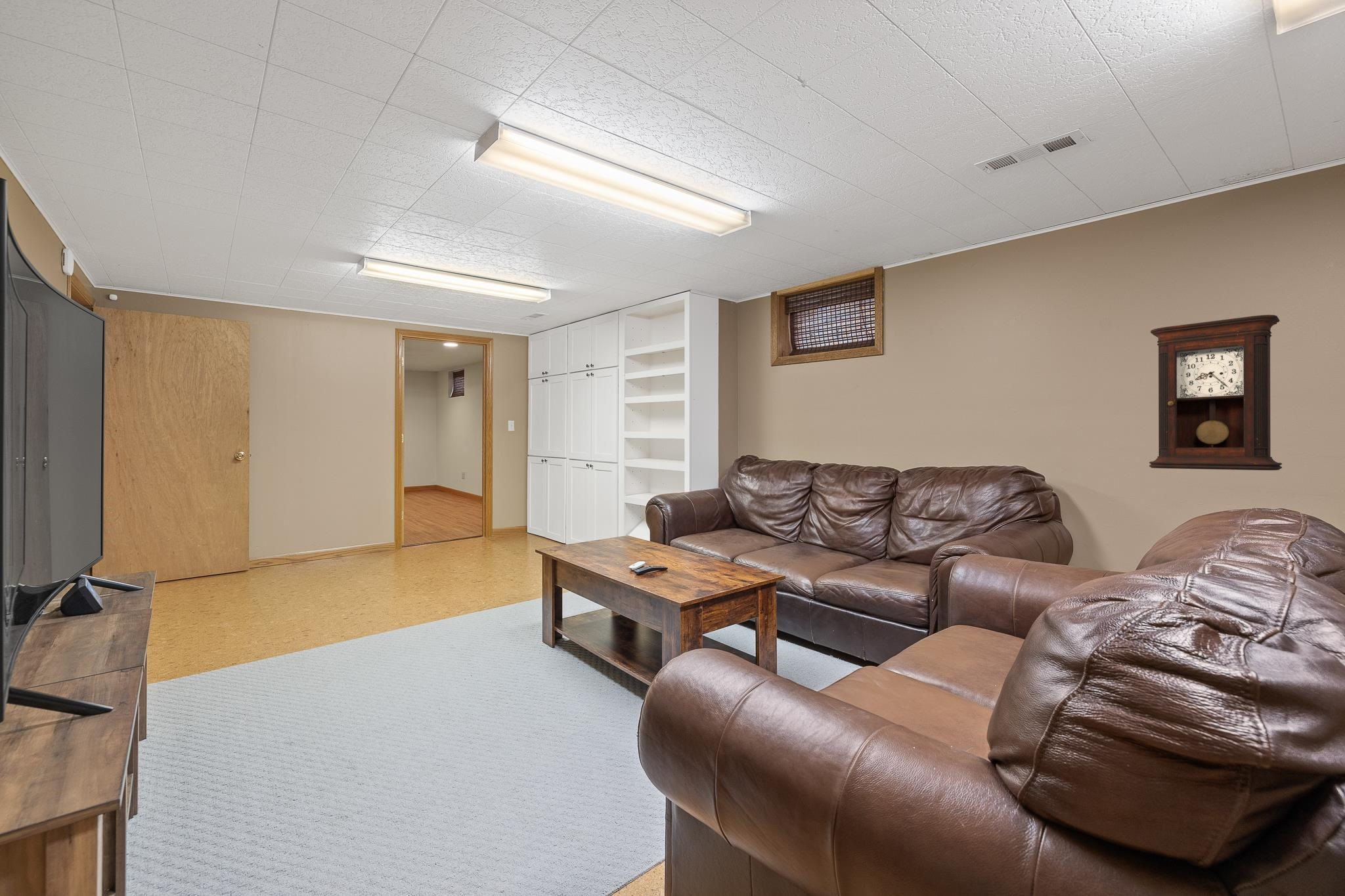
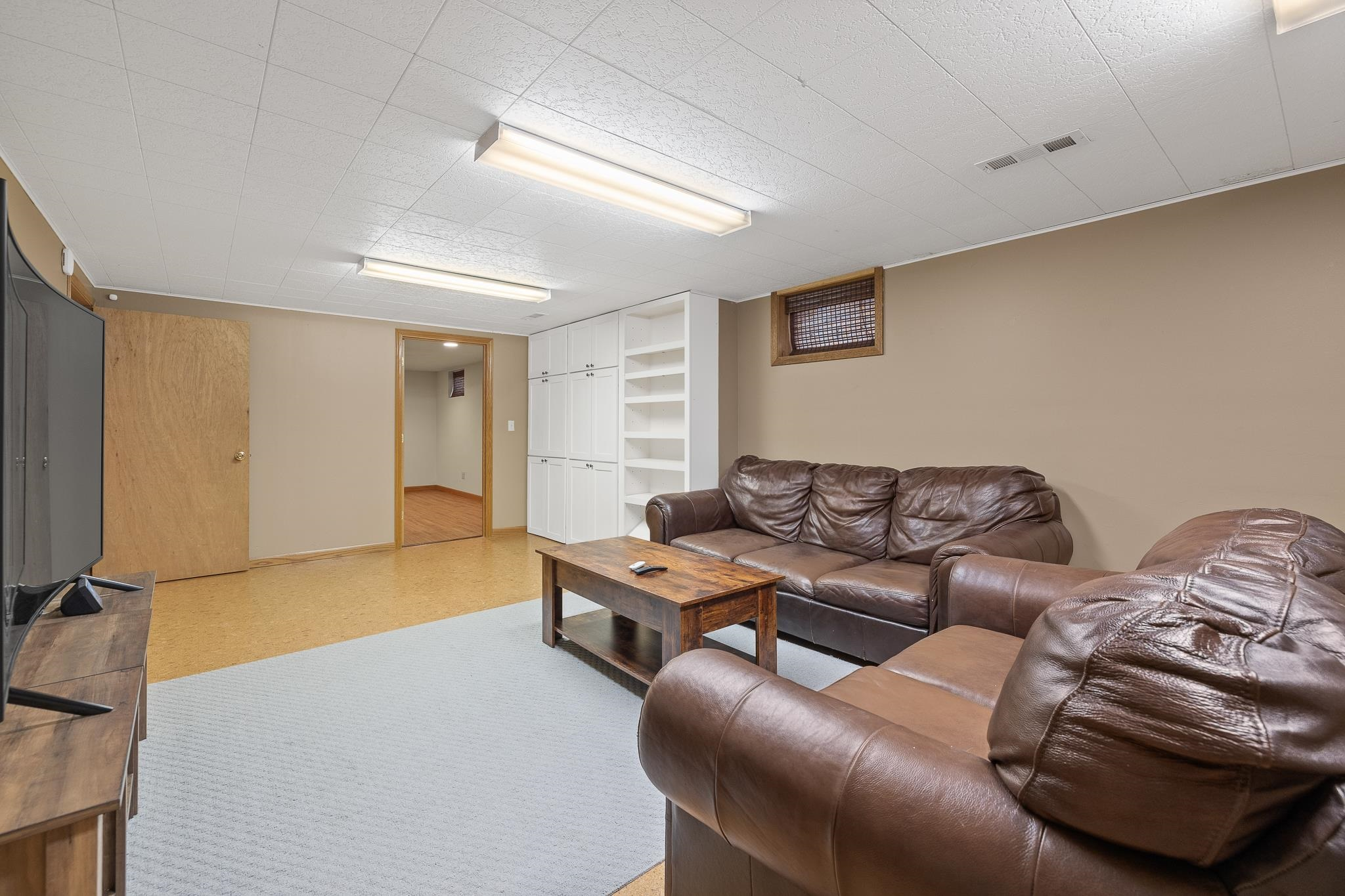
- pendulum clock (1210, 396)
